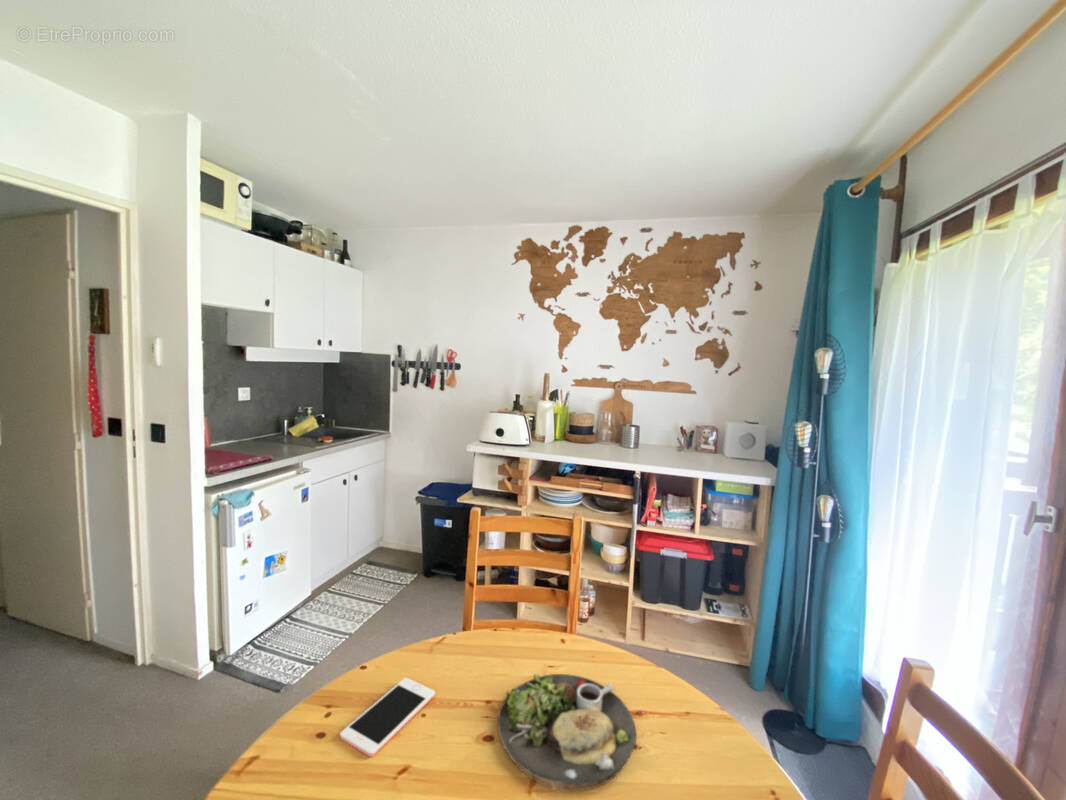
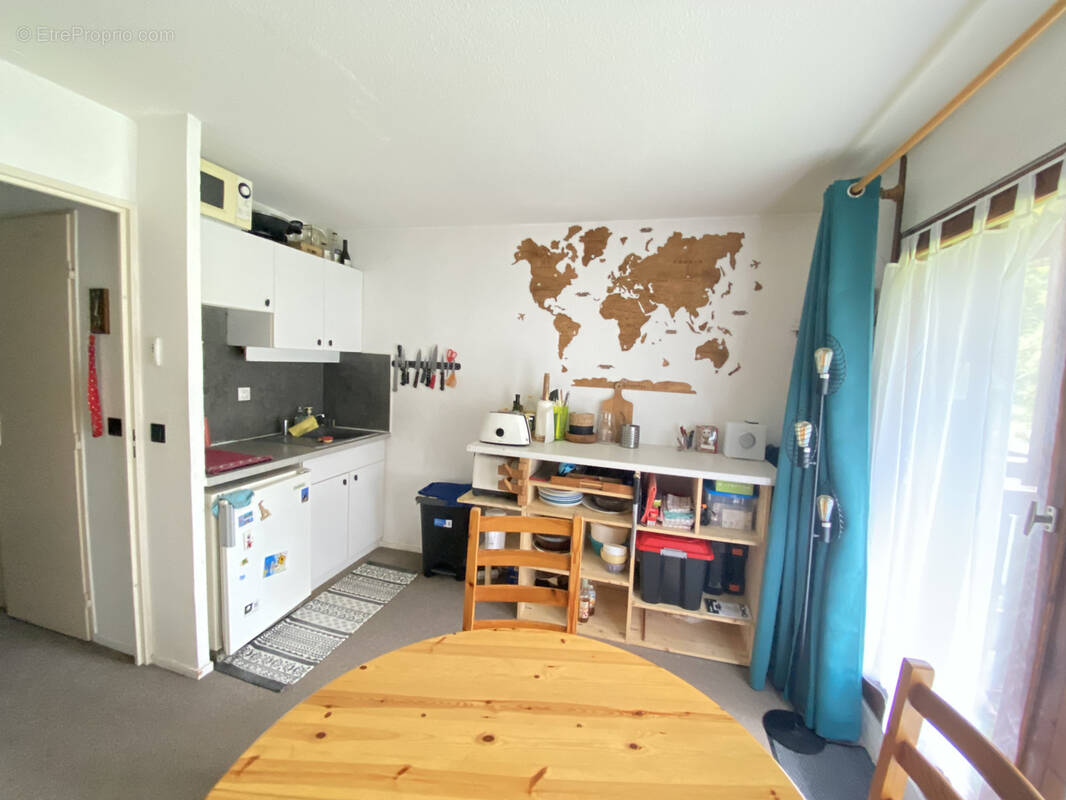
- dinner plate (566, 712)
- cell phone (390, 713)
